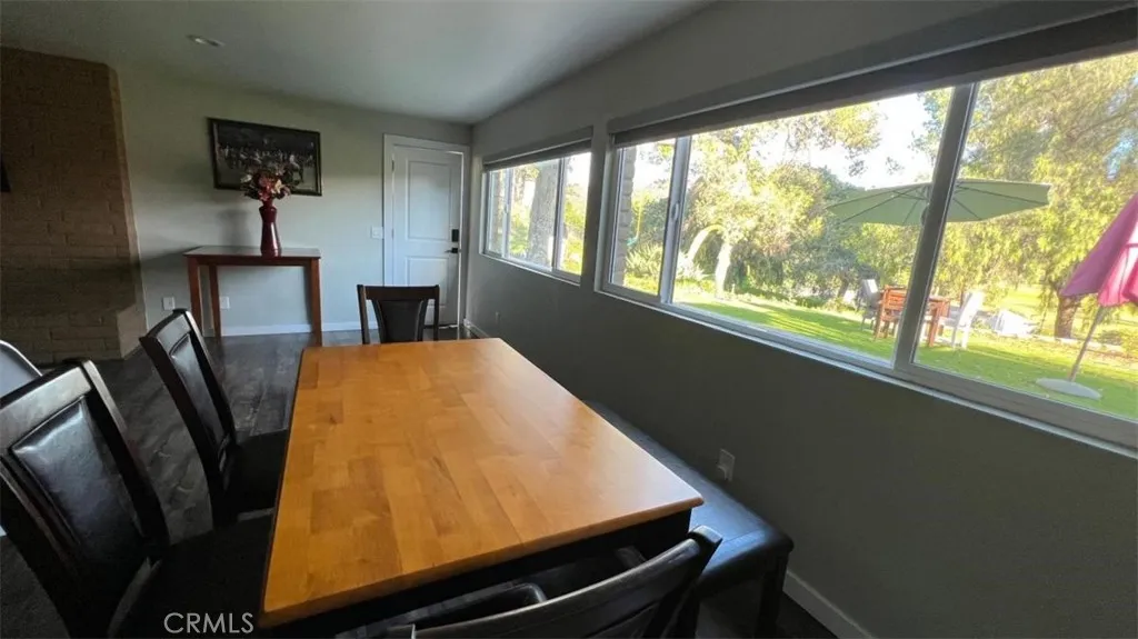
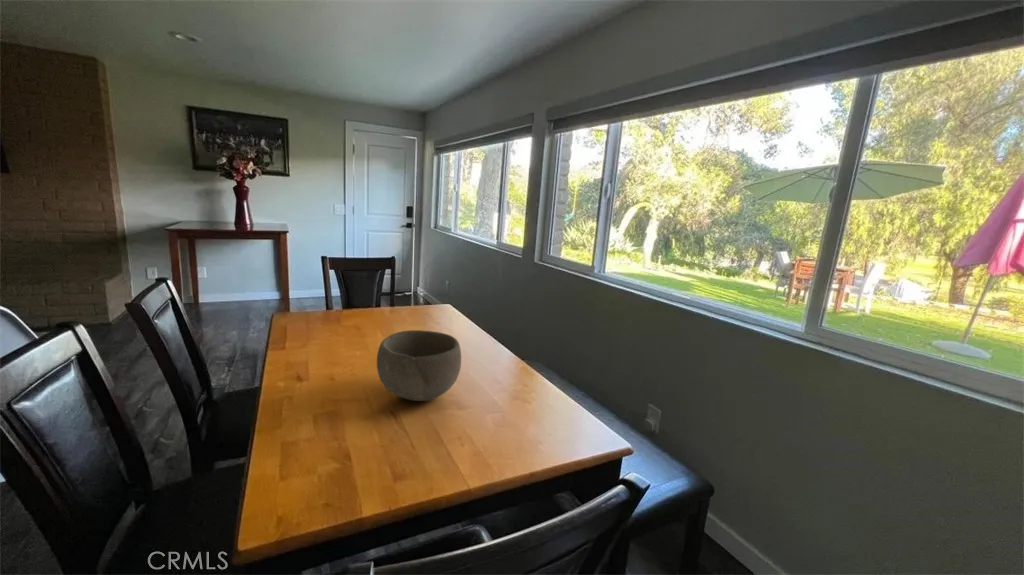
+ bowl (419, 368)
